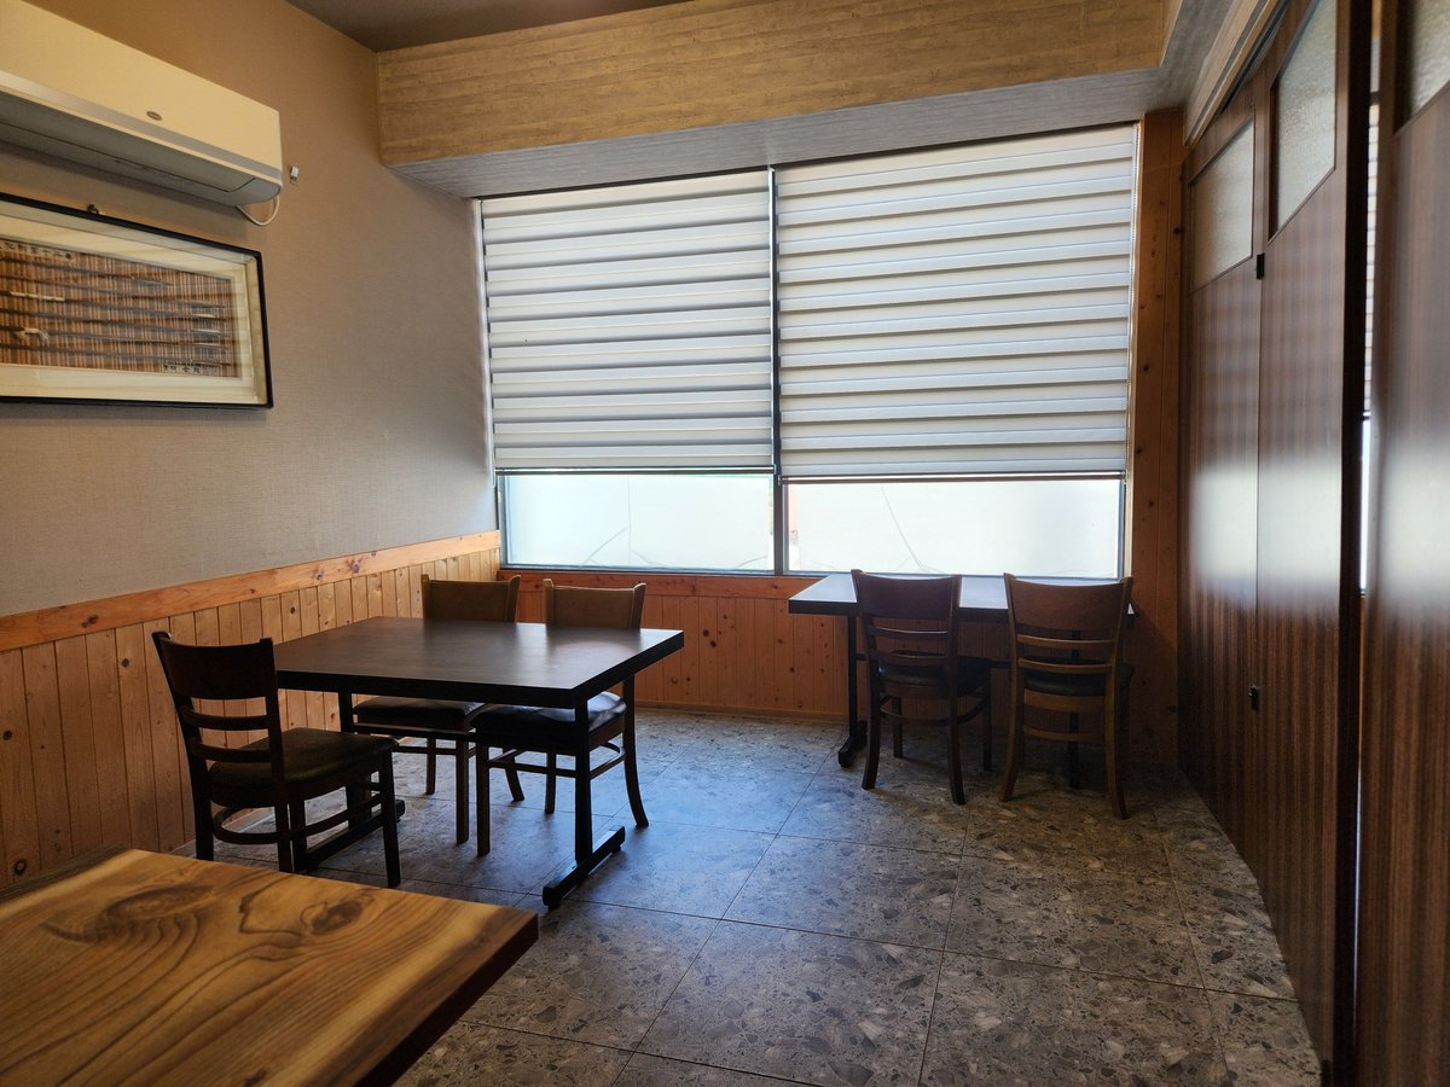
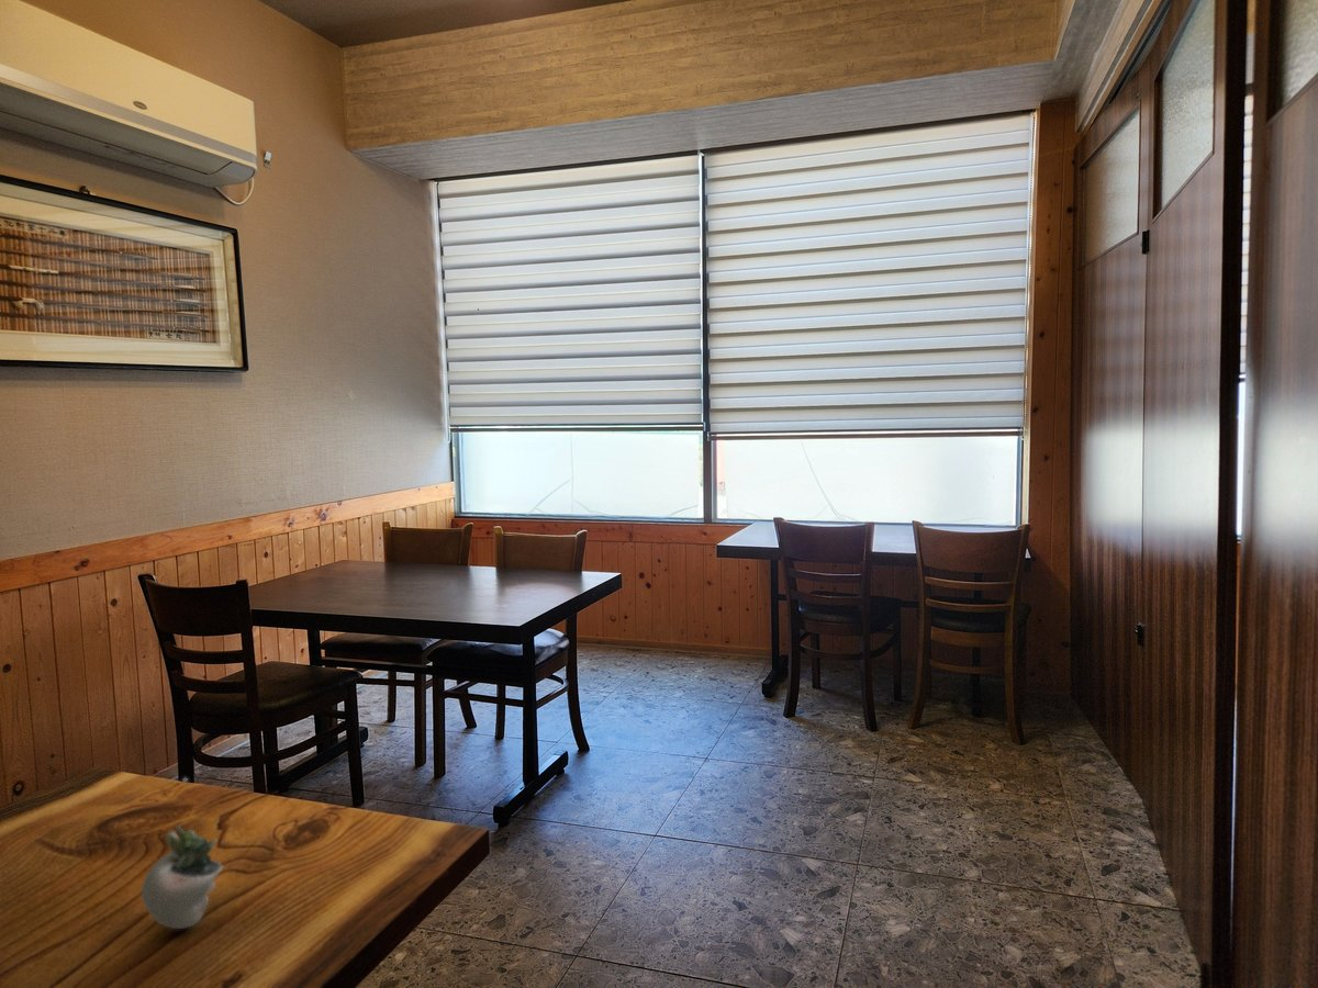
+ succulent plant (177, 858)
